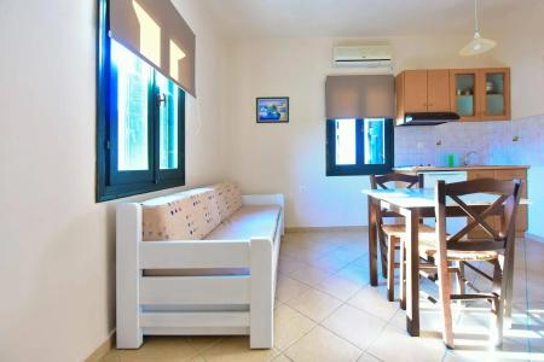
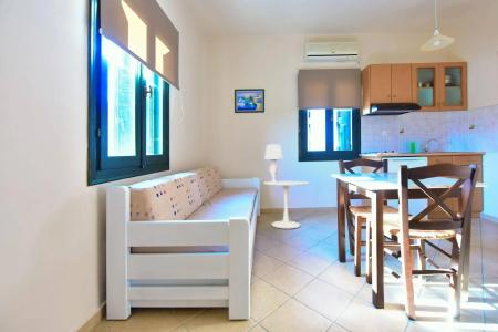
+ table lamp (273, 163)
+ side table (286, 204)
